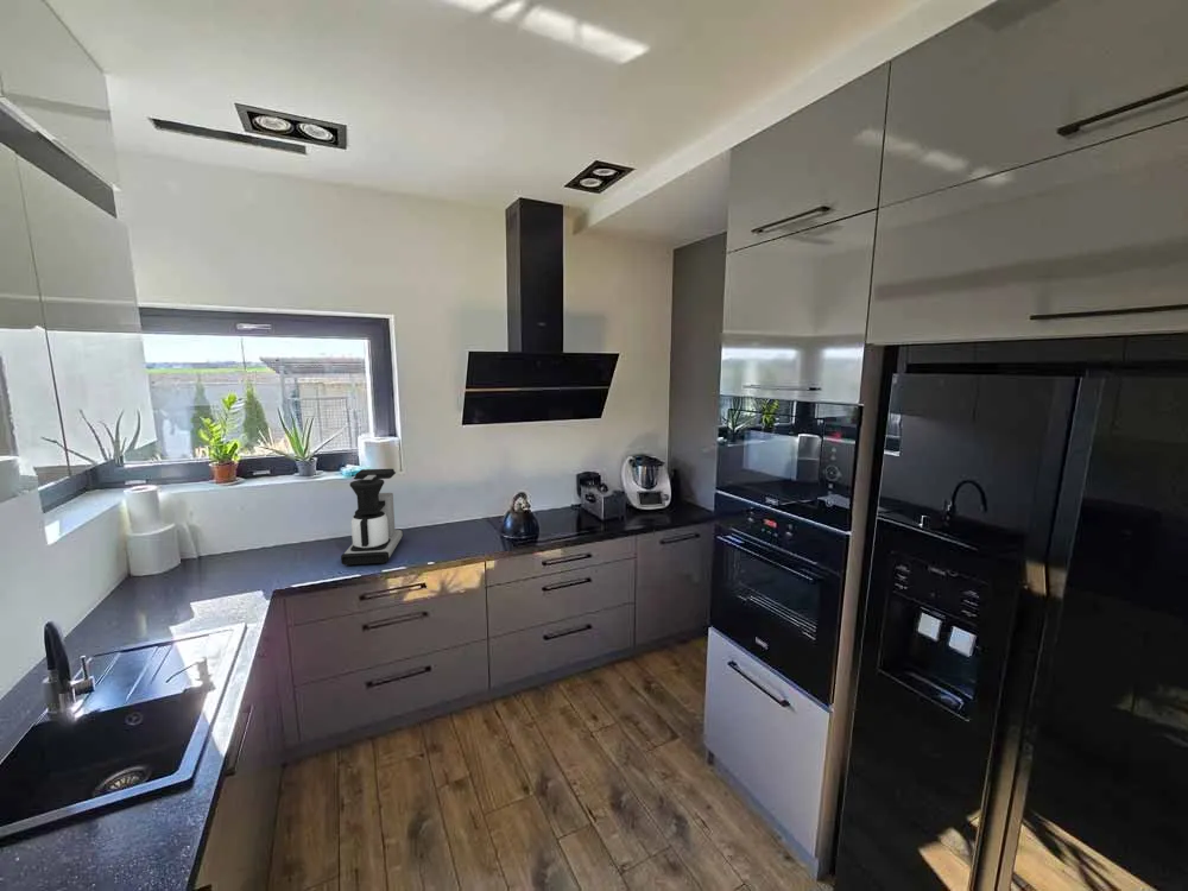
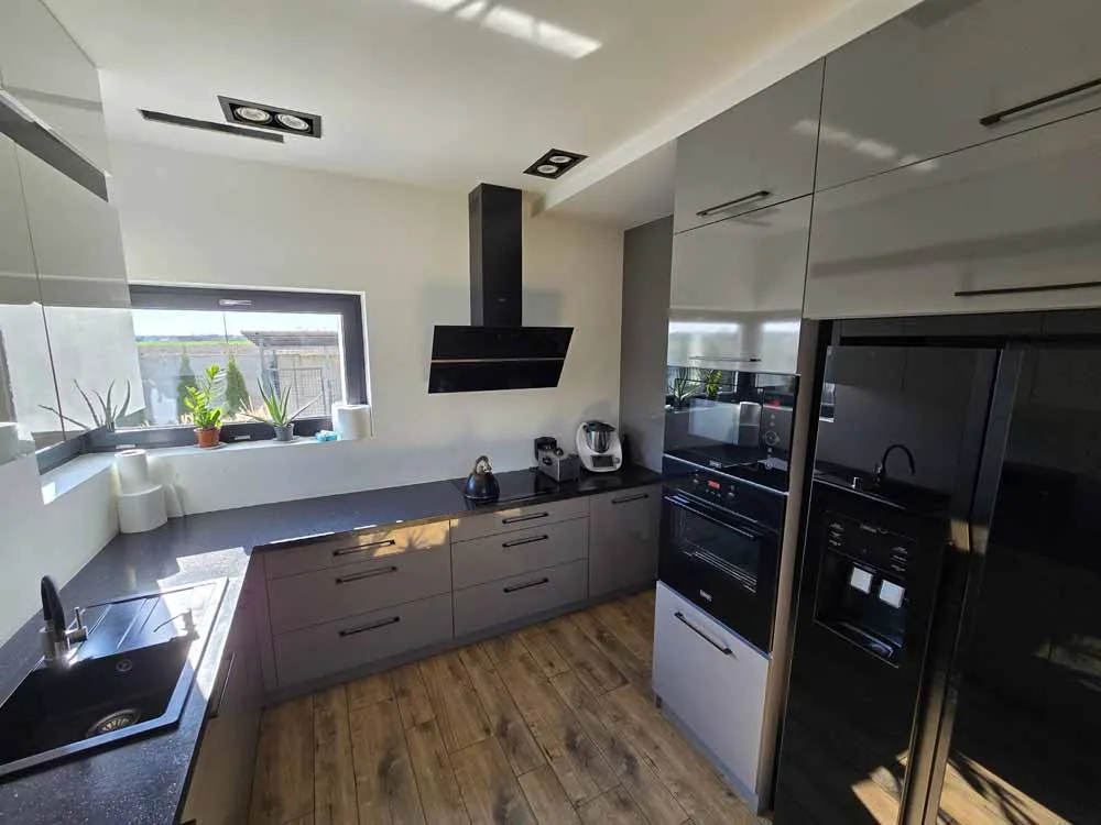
- coffee maker (372, 514)
